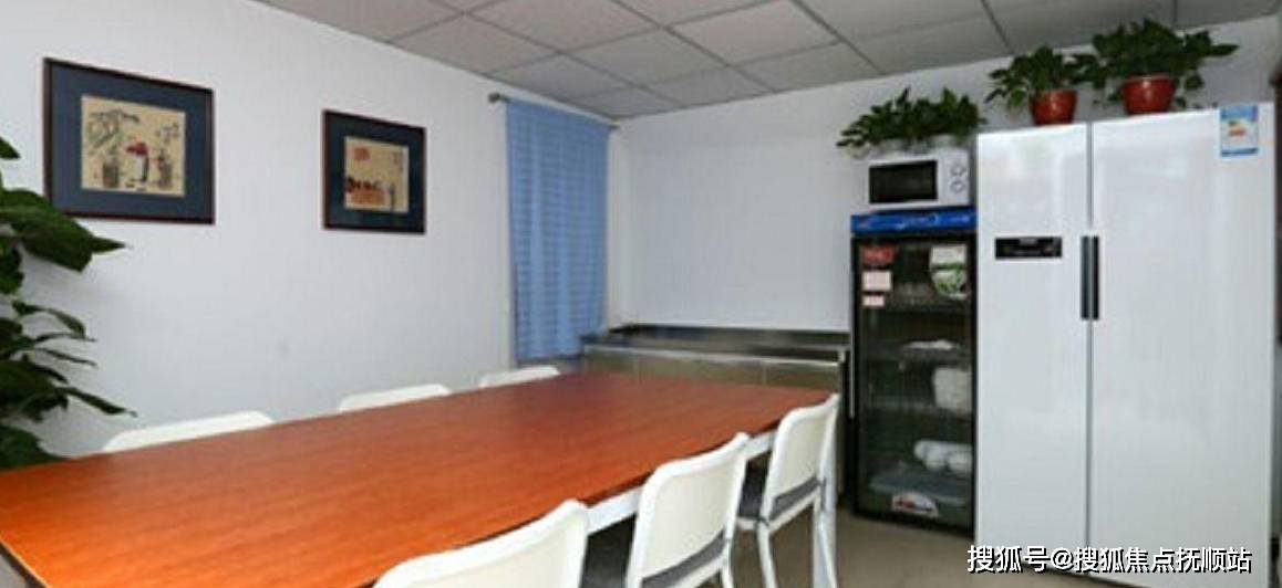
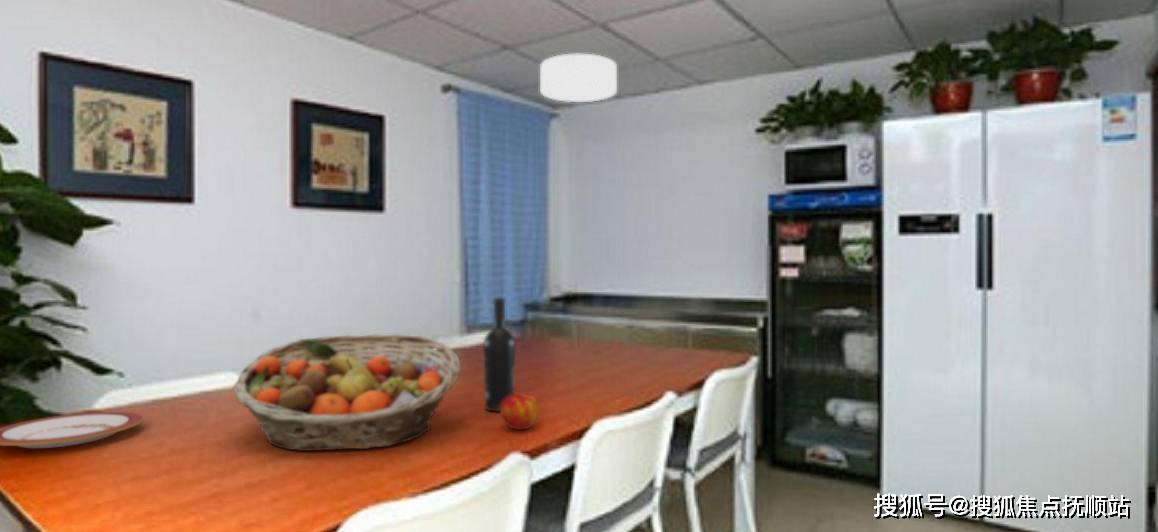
+ wine bottle (499, 353)
+ fruit basket (352, 387)
+ ceiling light (578, 79)
+ plate (68, 431)
+ apple (519, 411)
